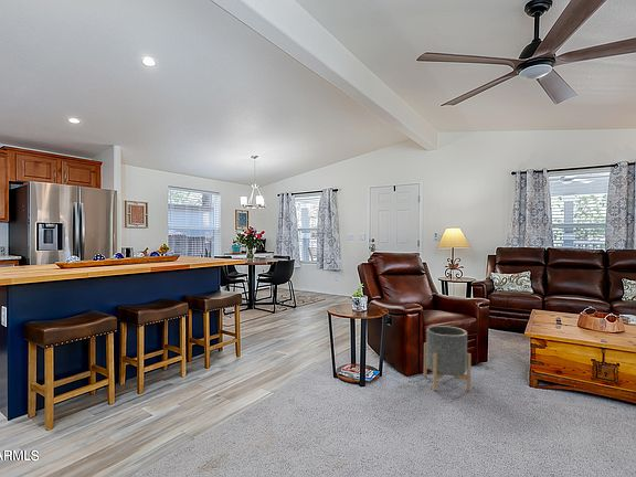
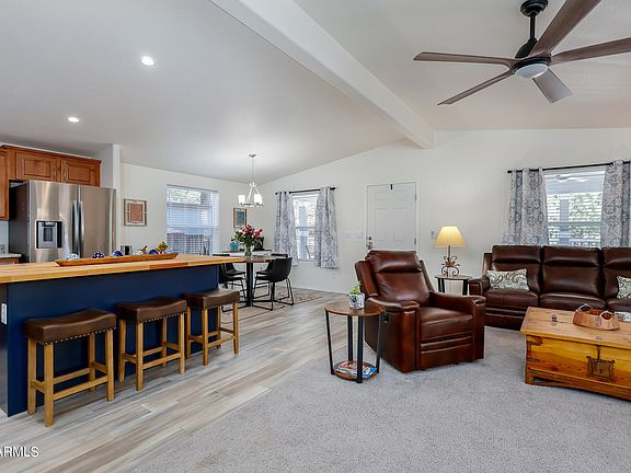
- planter (446, 357)
